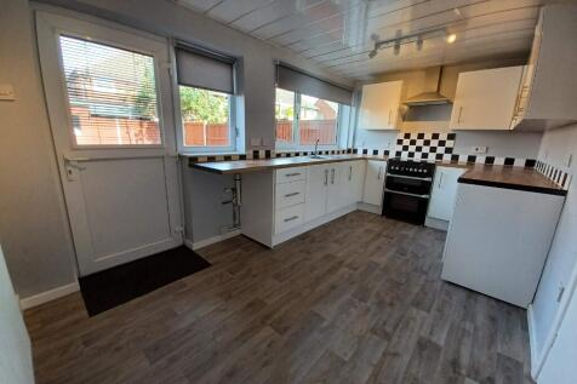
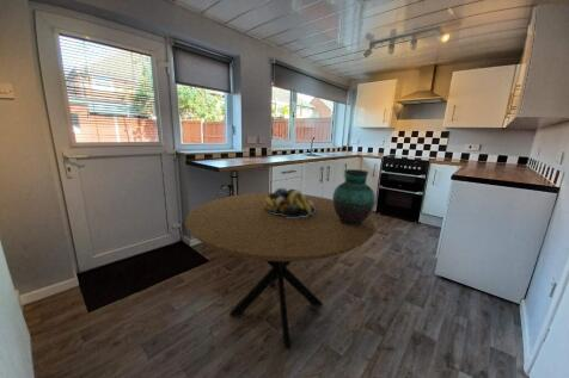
+ dining table (279, 262)
+ vase (353, 197)
+ fruit bowl (290, 199)
